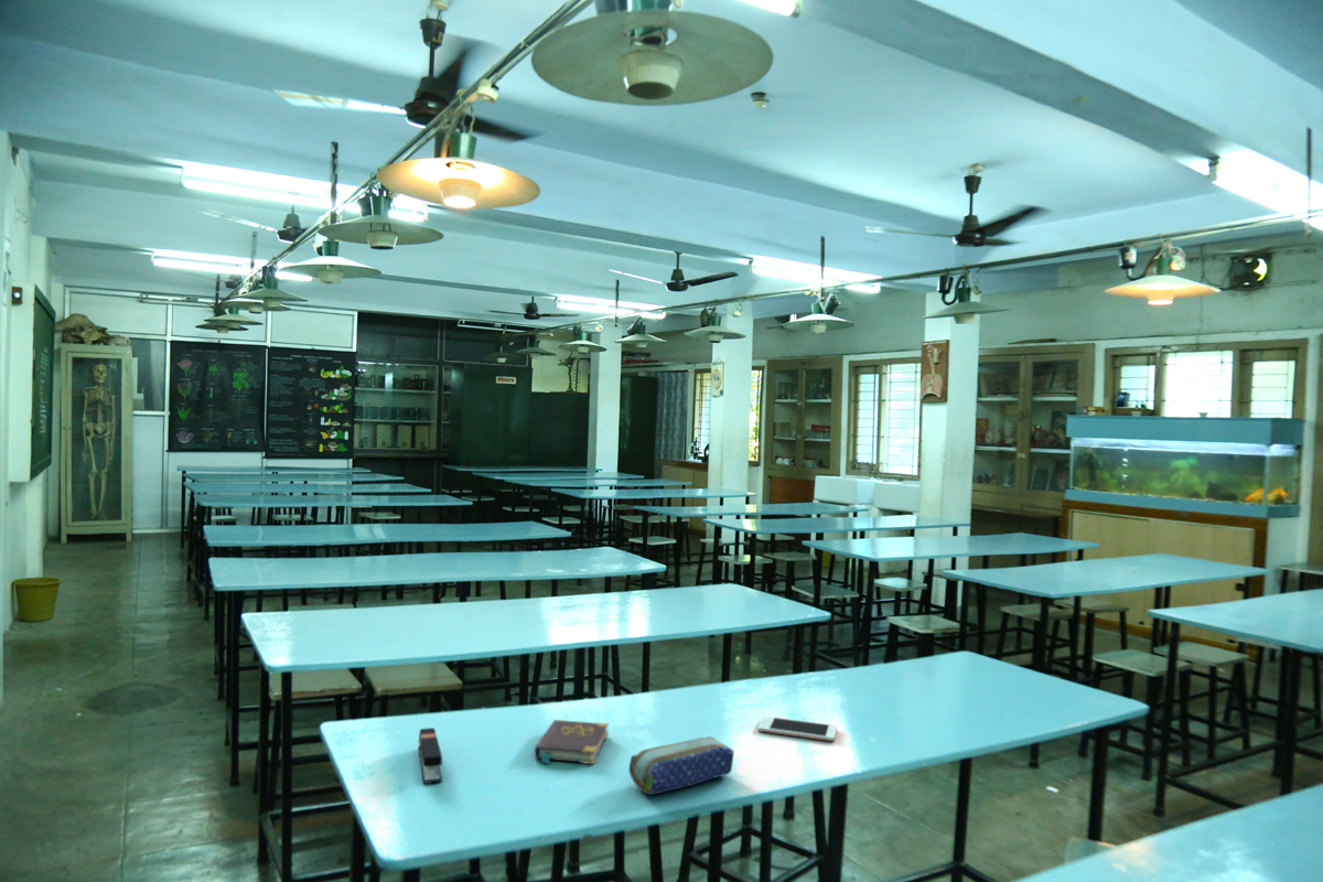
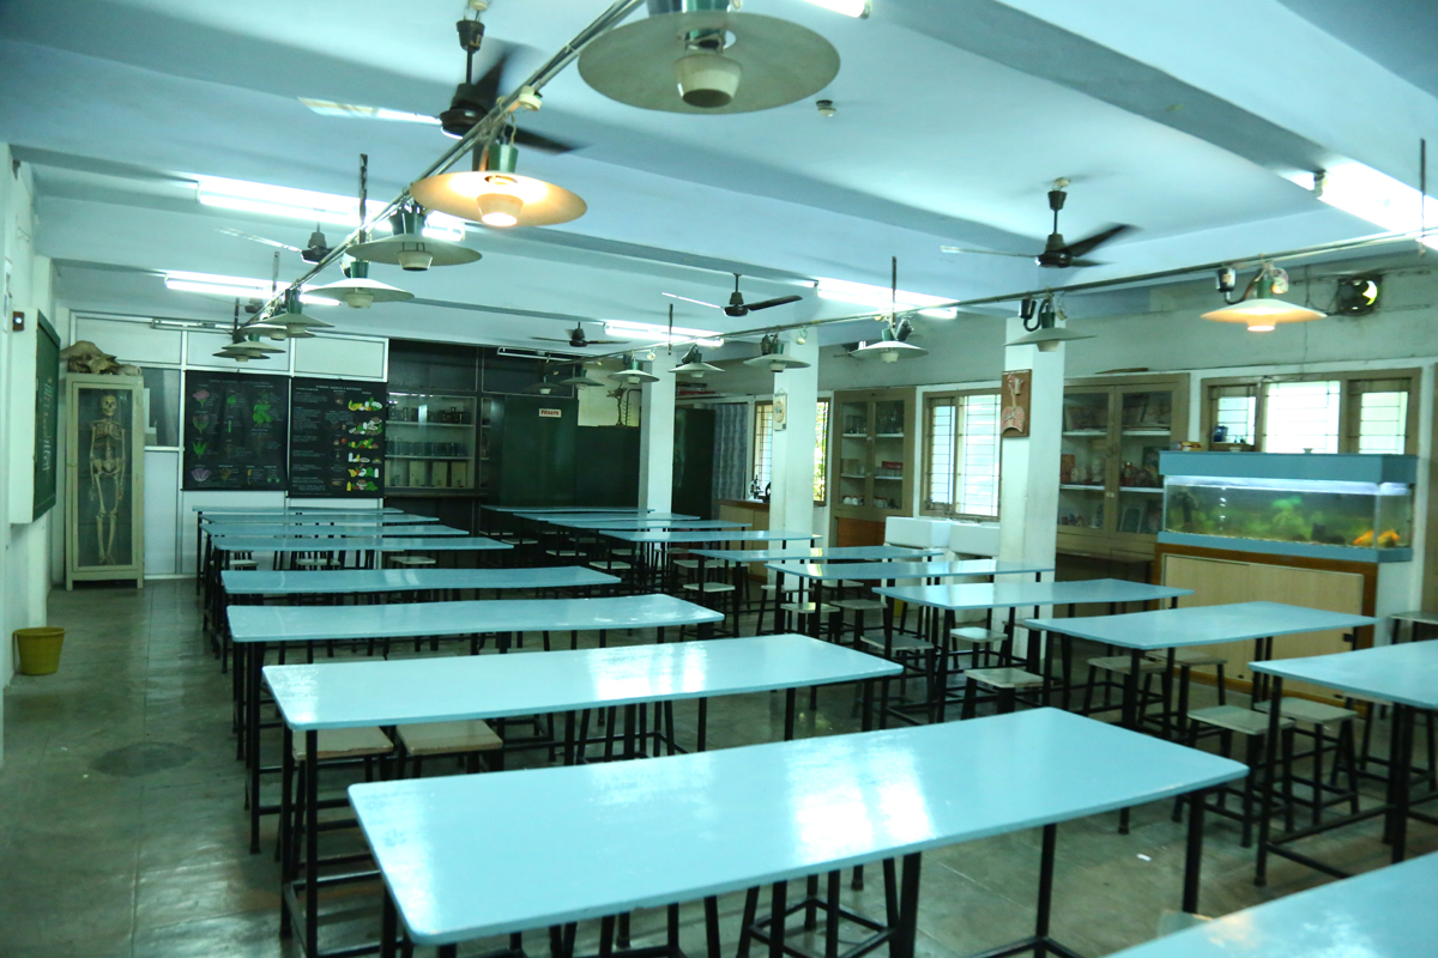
- pencil case (681, 763)
- cell phone (797, 728)
- stapler (429, 752)
- book (572, 740)
